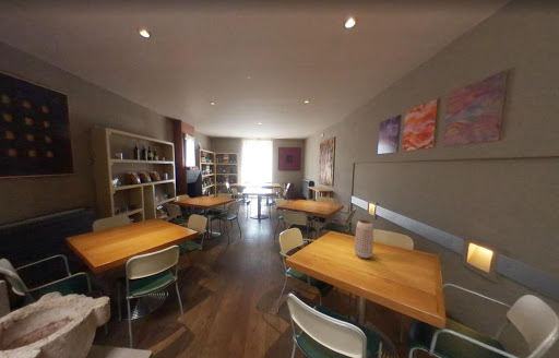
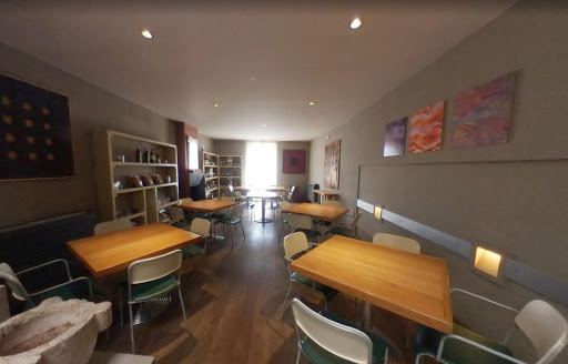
- planter (364, 238)
